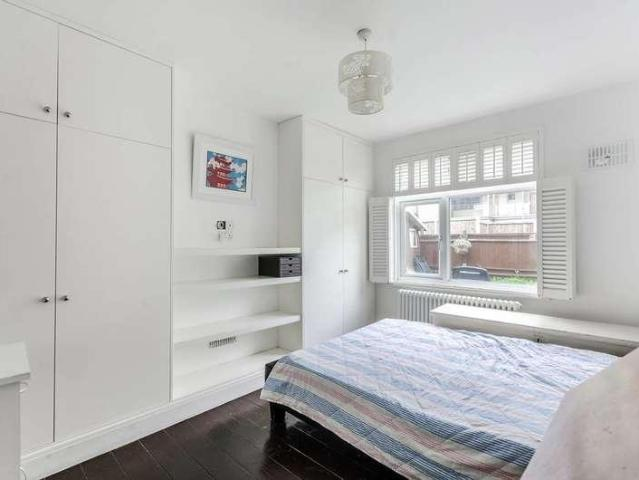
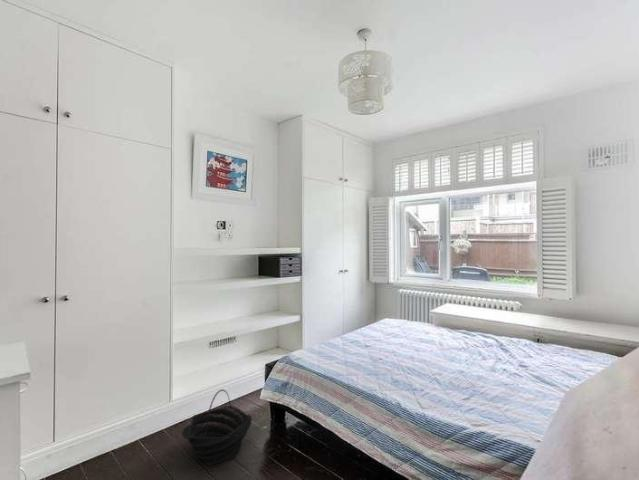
+ basket (218, 422)
